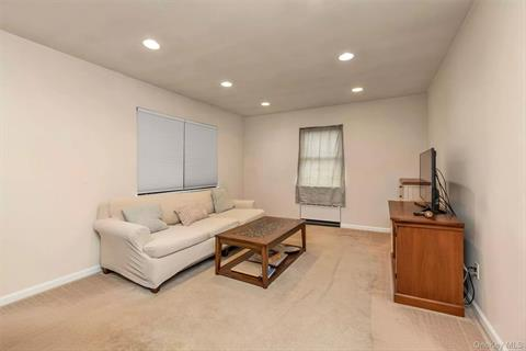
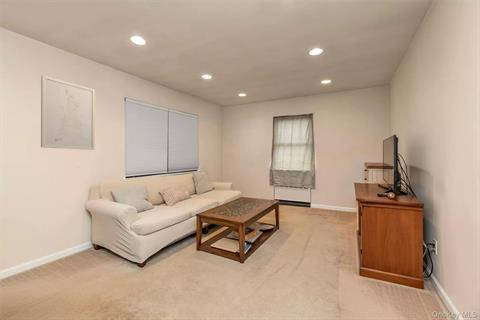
+ wall art (70, 116)
